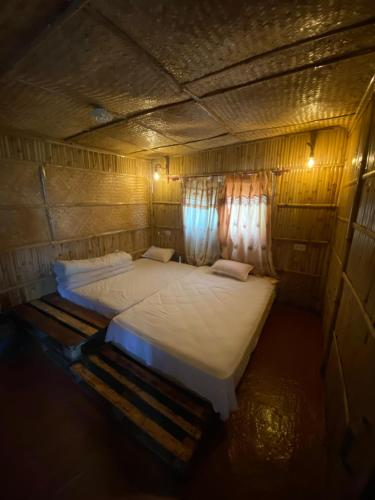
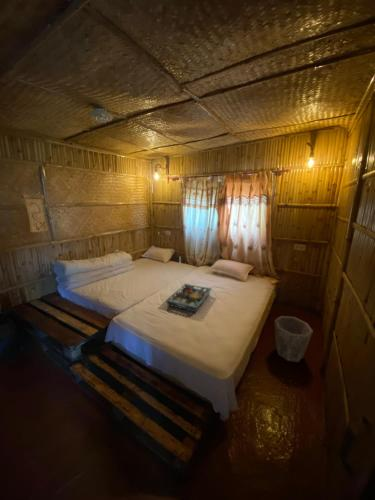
+ waste bin (290, 339)
+ serving tray (190, 296)
+ wall scroll (36, 210)
